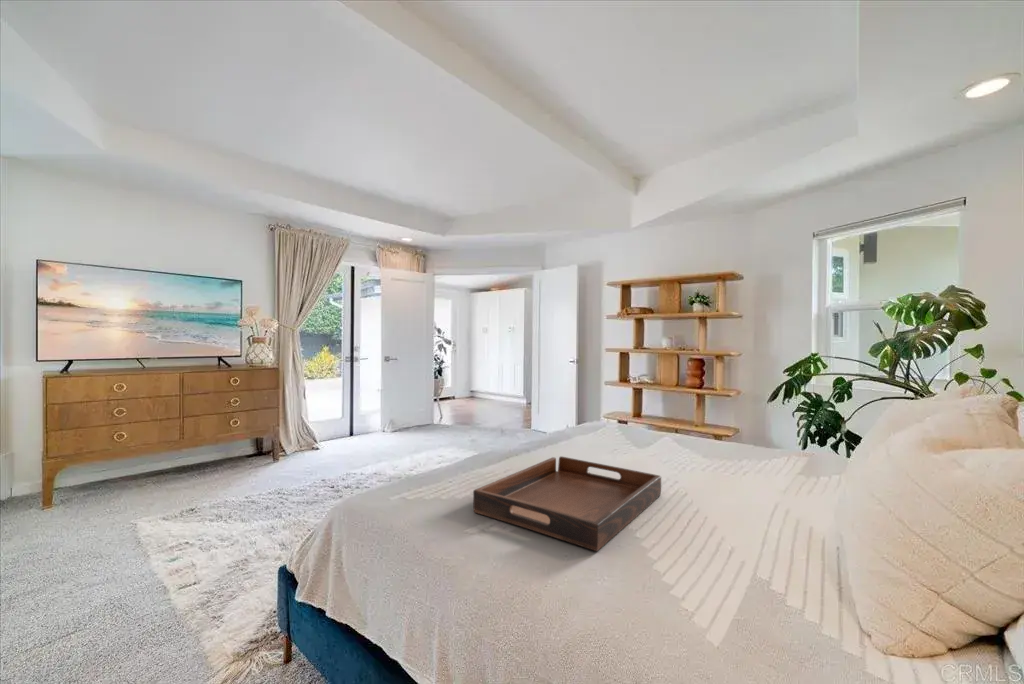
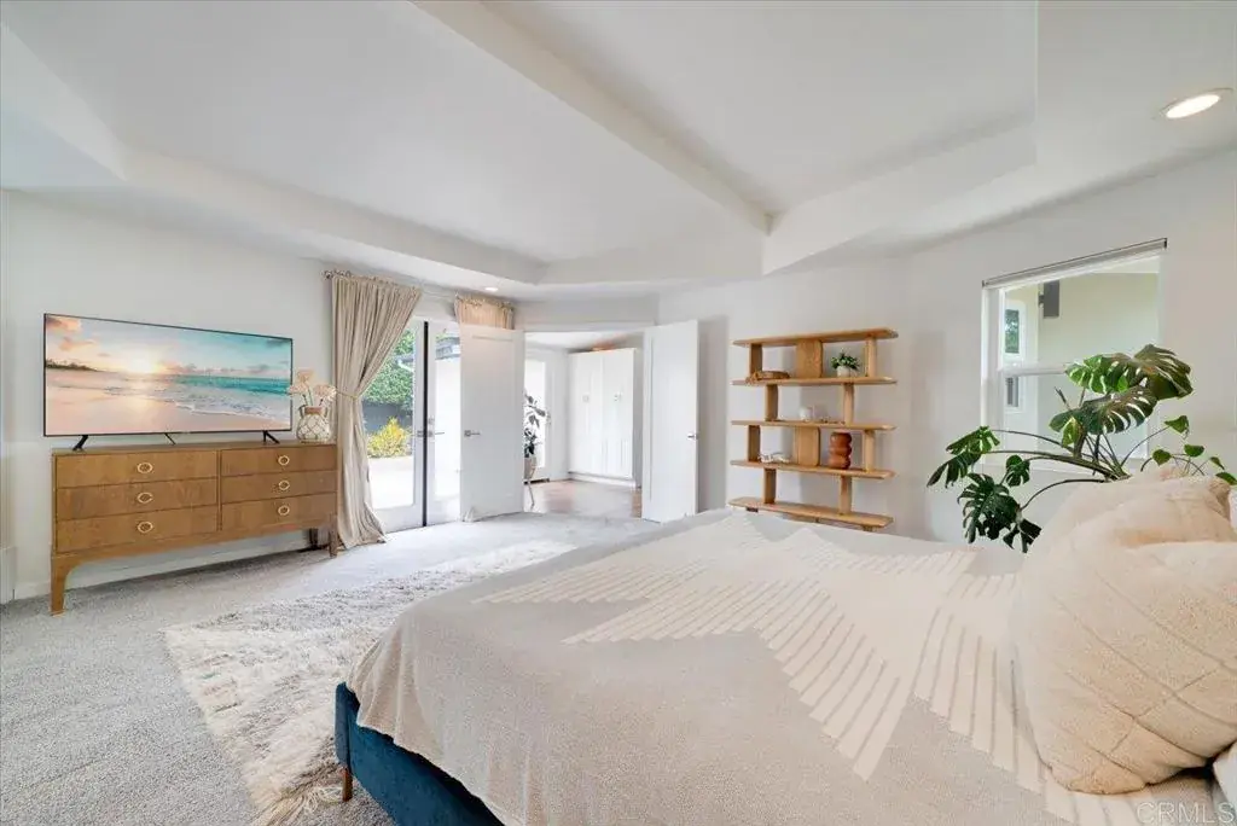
- serving tray (572, 492)
